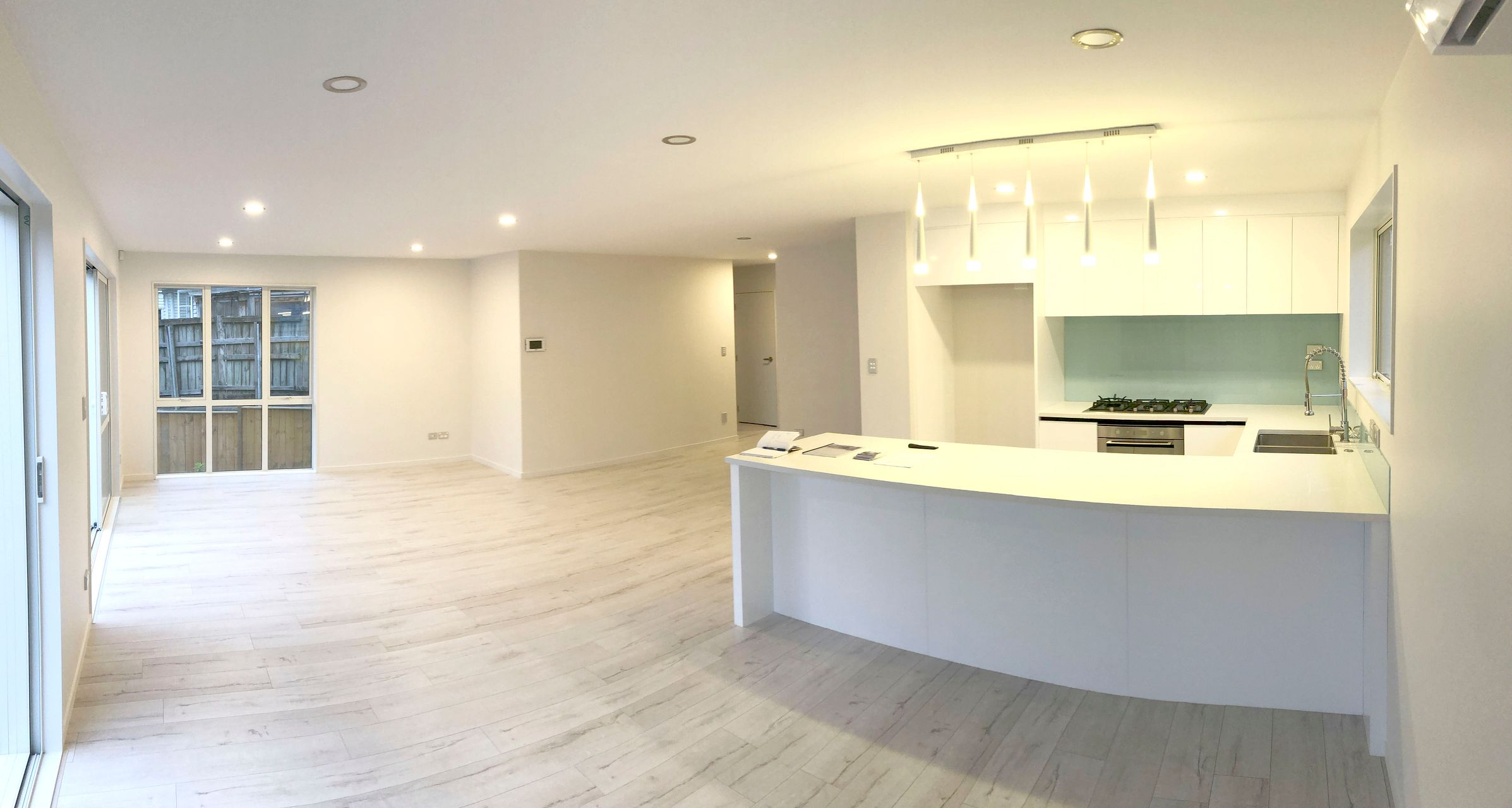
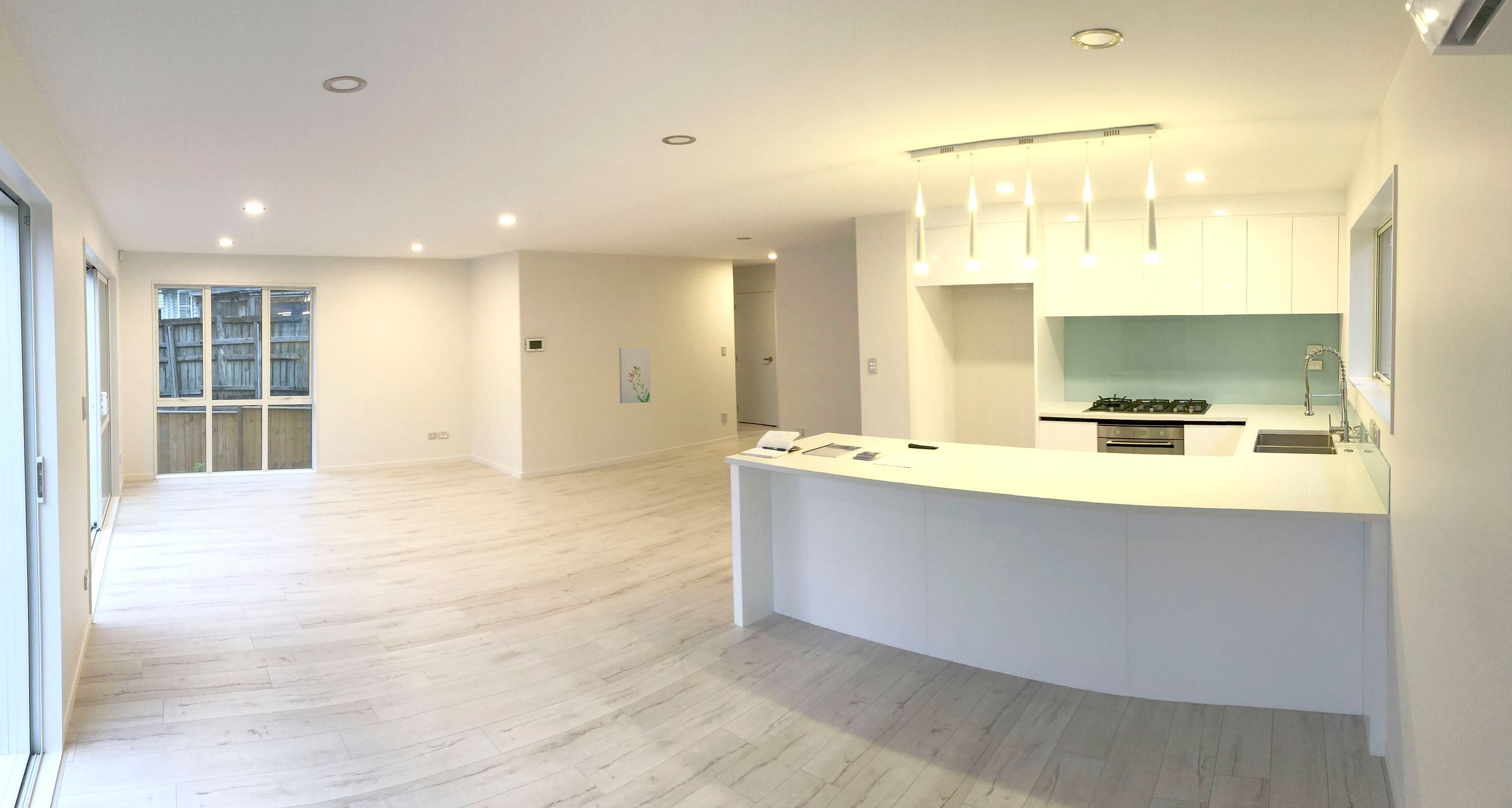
+ wall art (635, 375)
